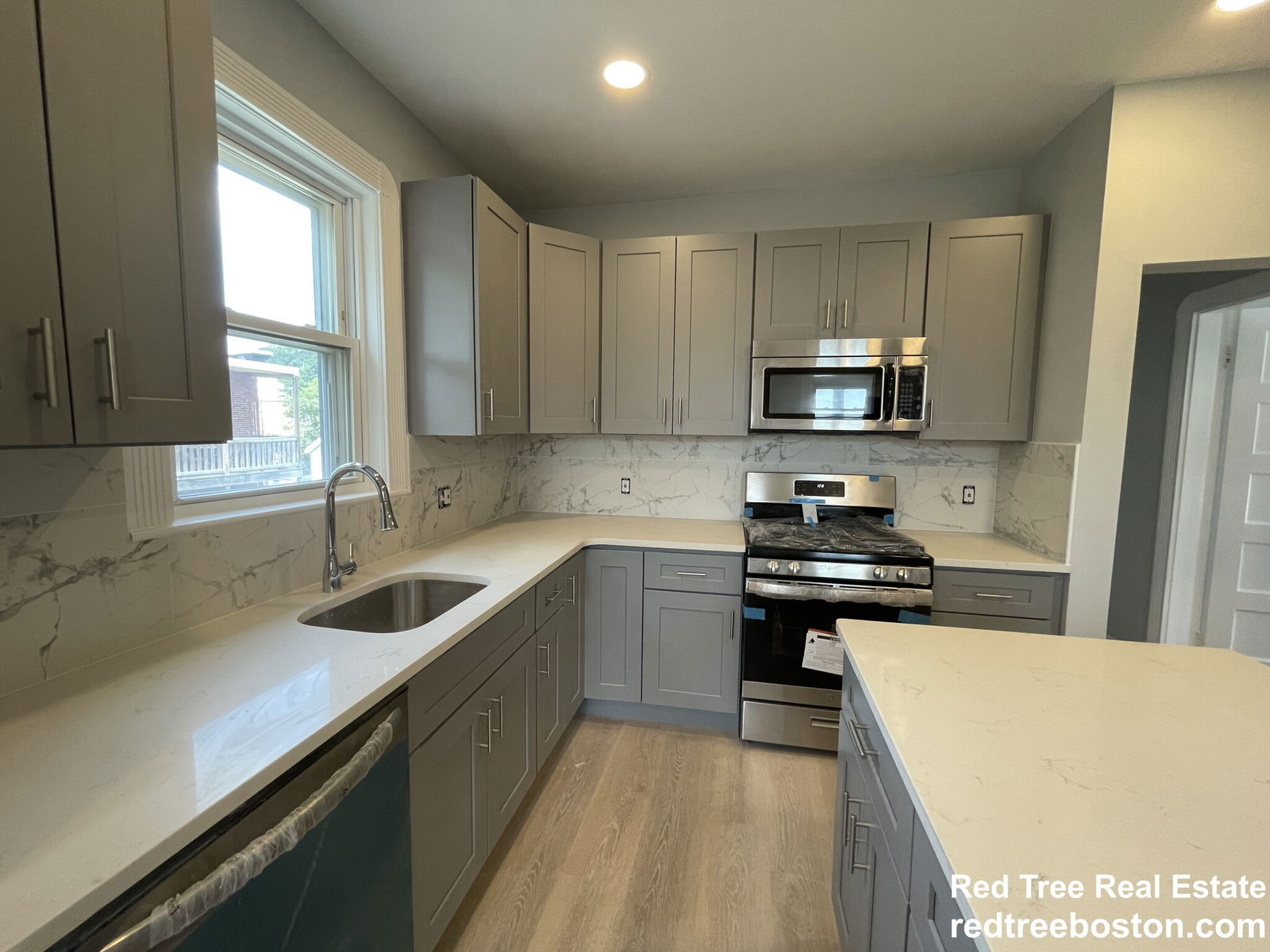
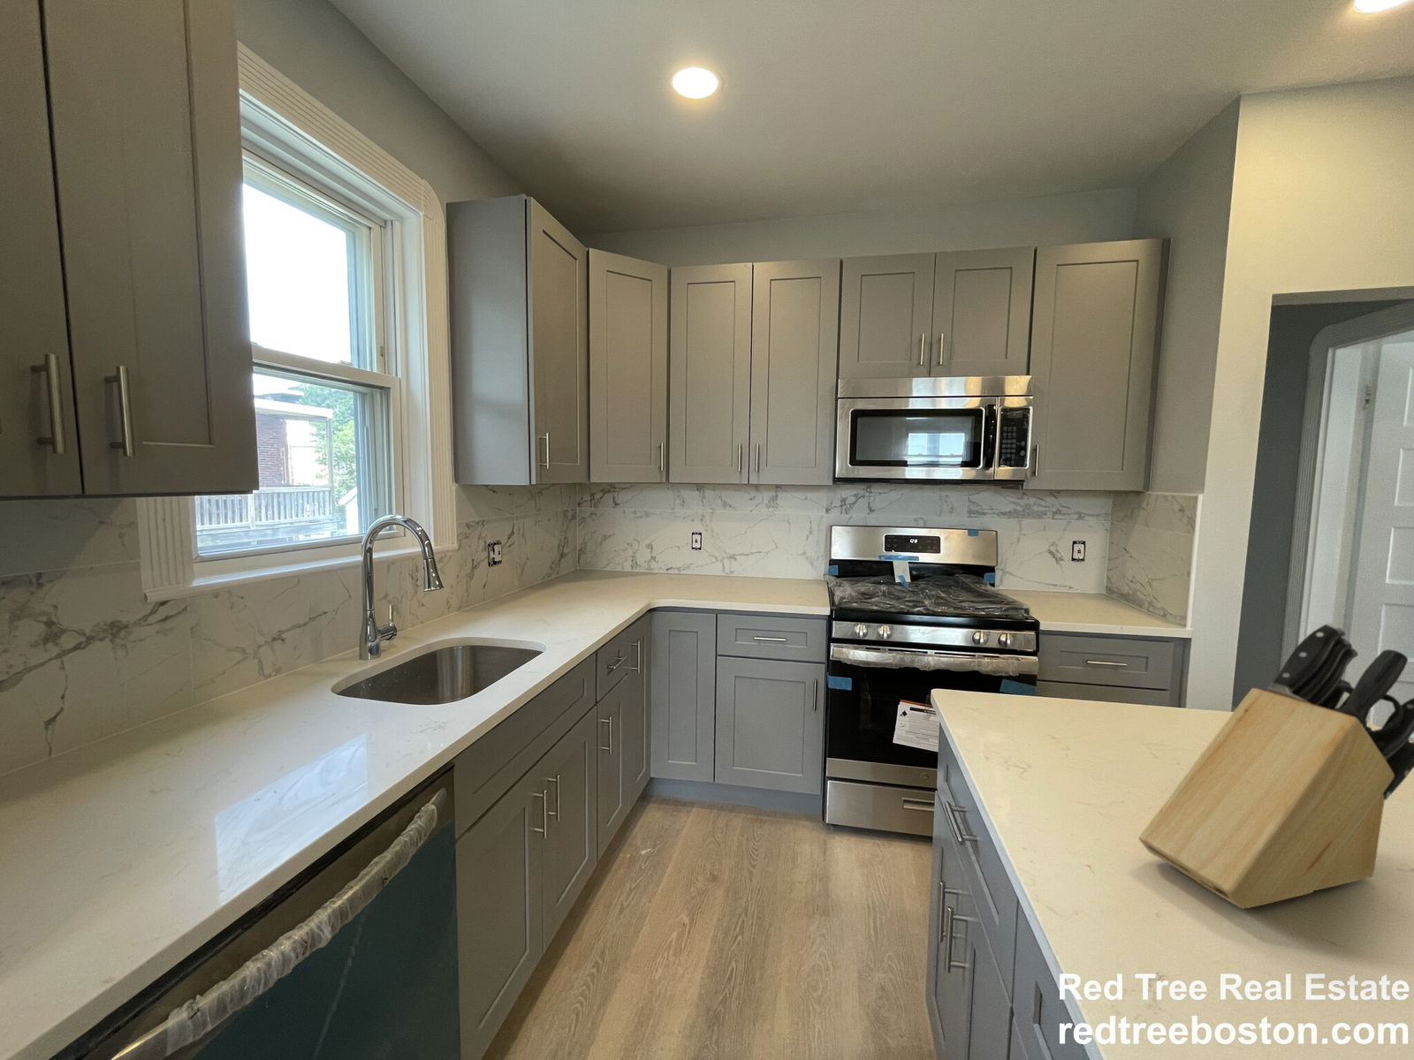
+ knife block (1289, 749)
